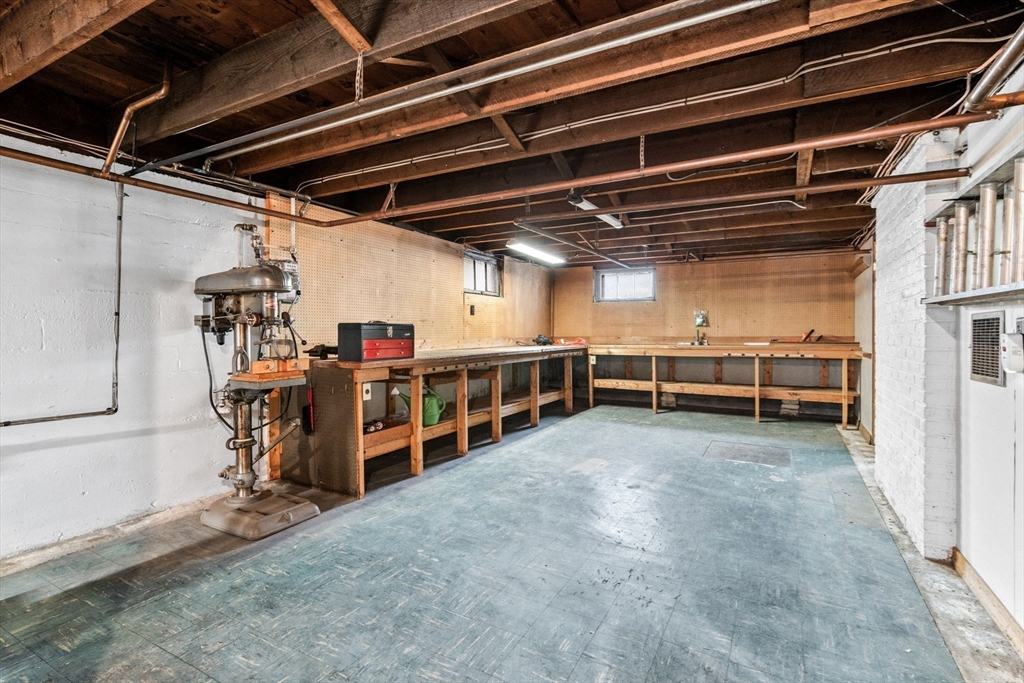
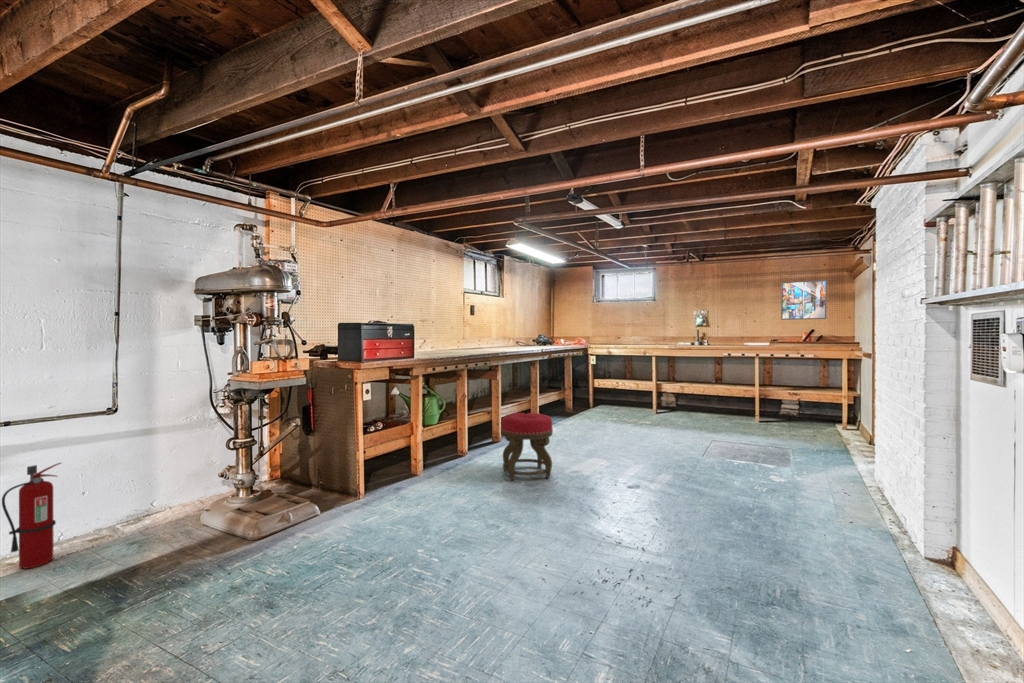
+ stool (530, 444)
+ fire extinguisher (32, 515)
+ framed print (803, 300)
